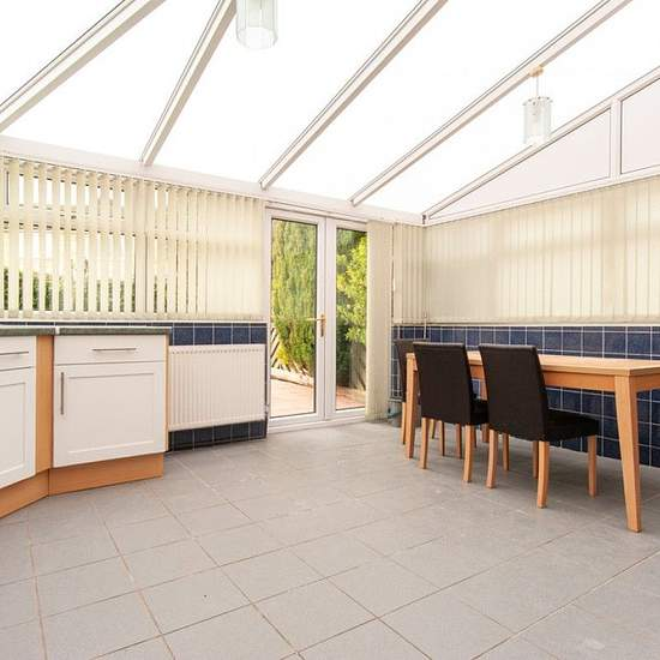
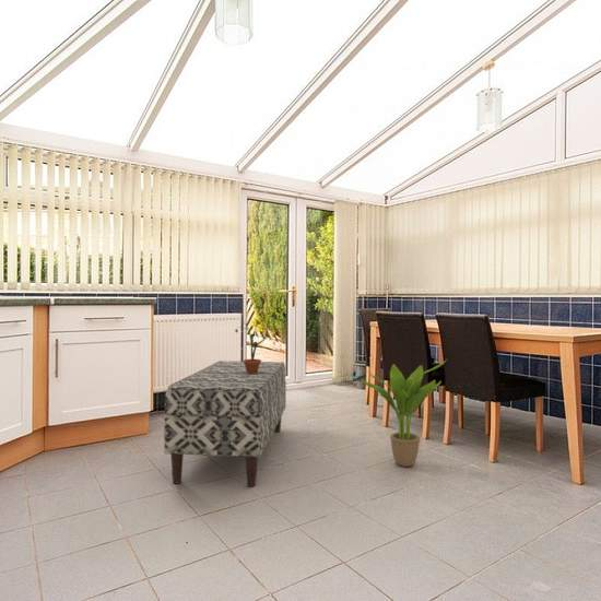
+ potted plant (408, 408)
+ bench (235, 412)
+ potted plant (256, 342)
